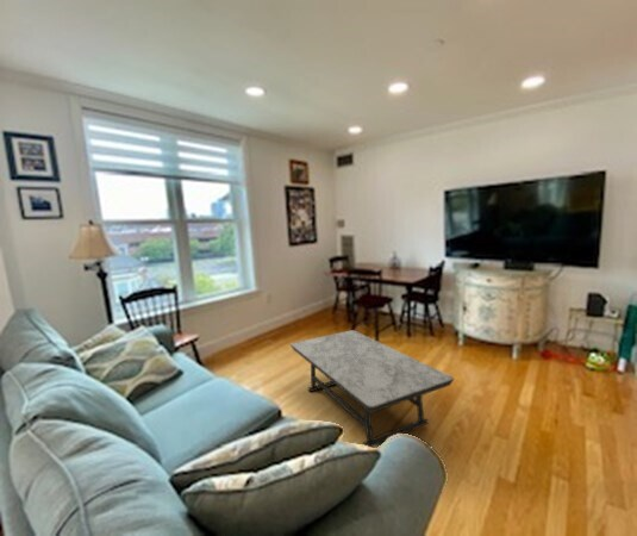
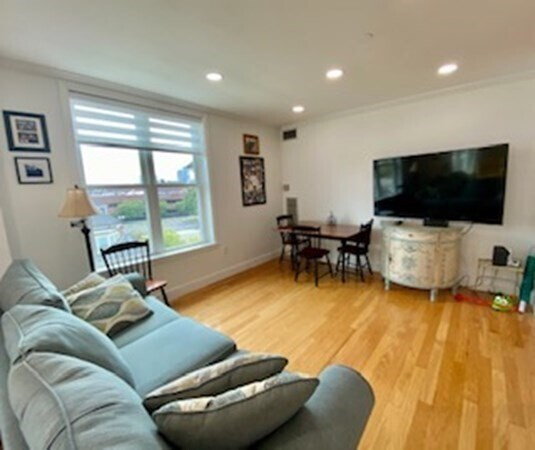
- coffee table (360, 381)
